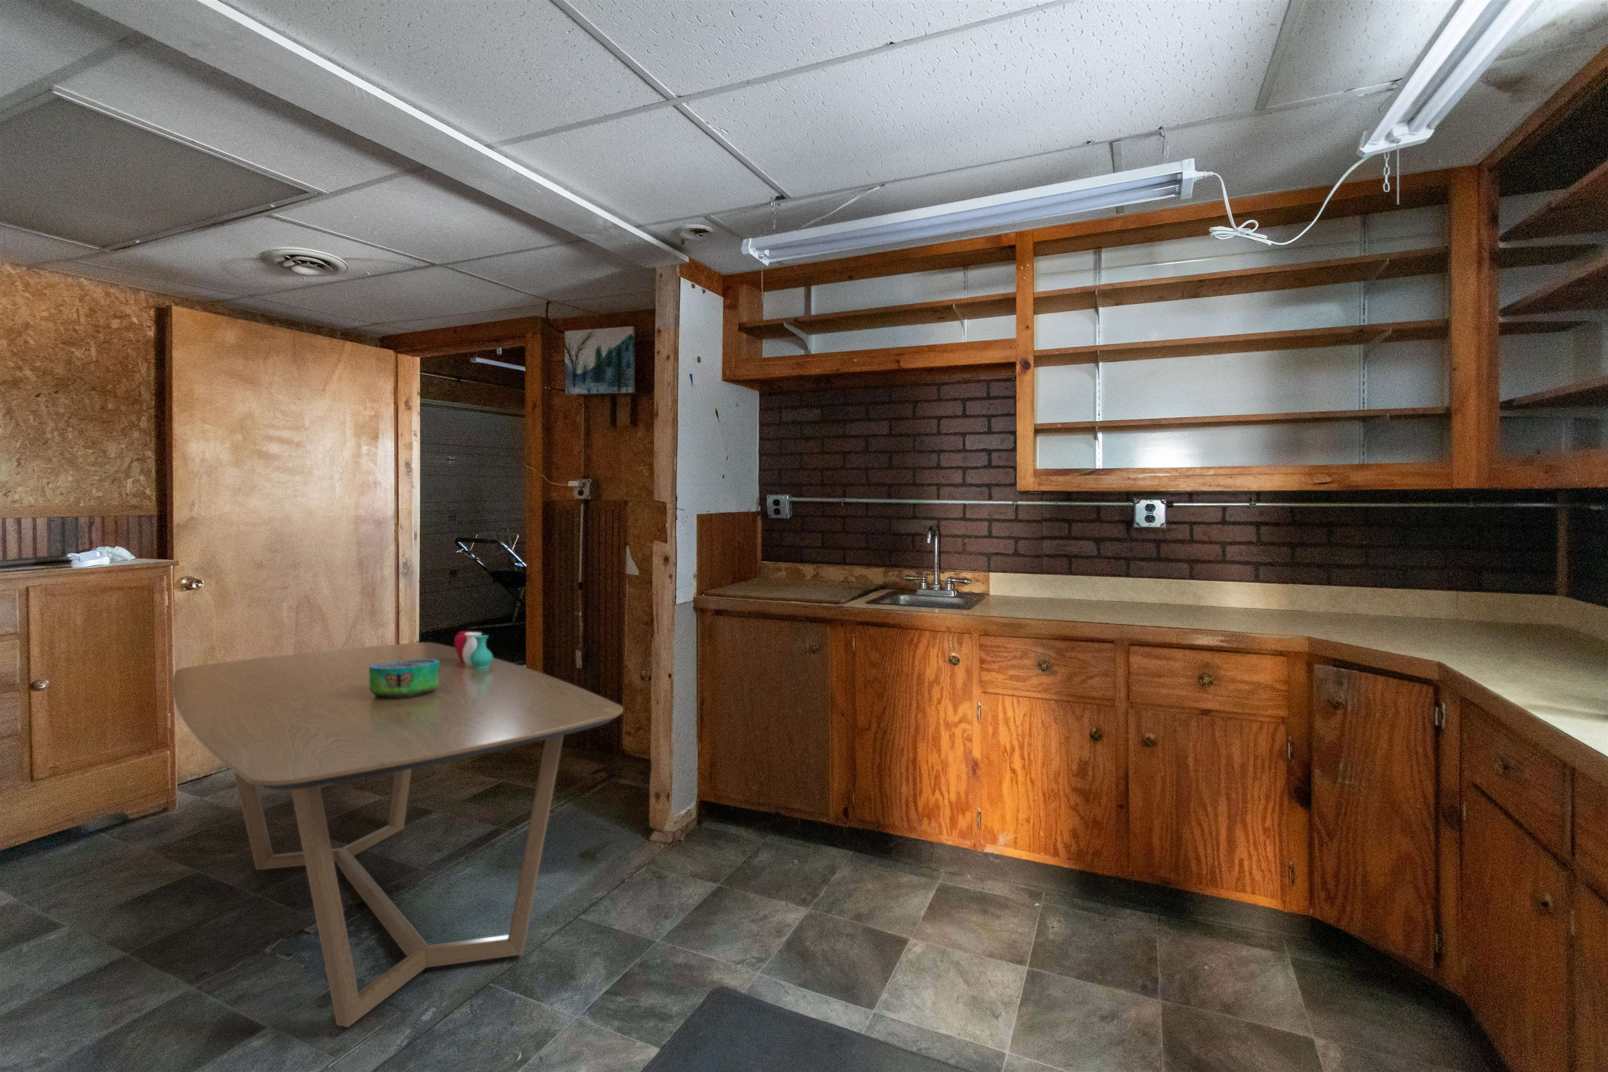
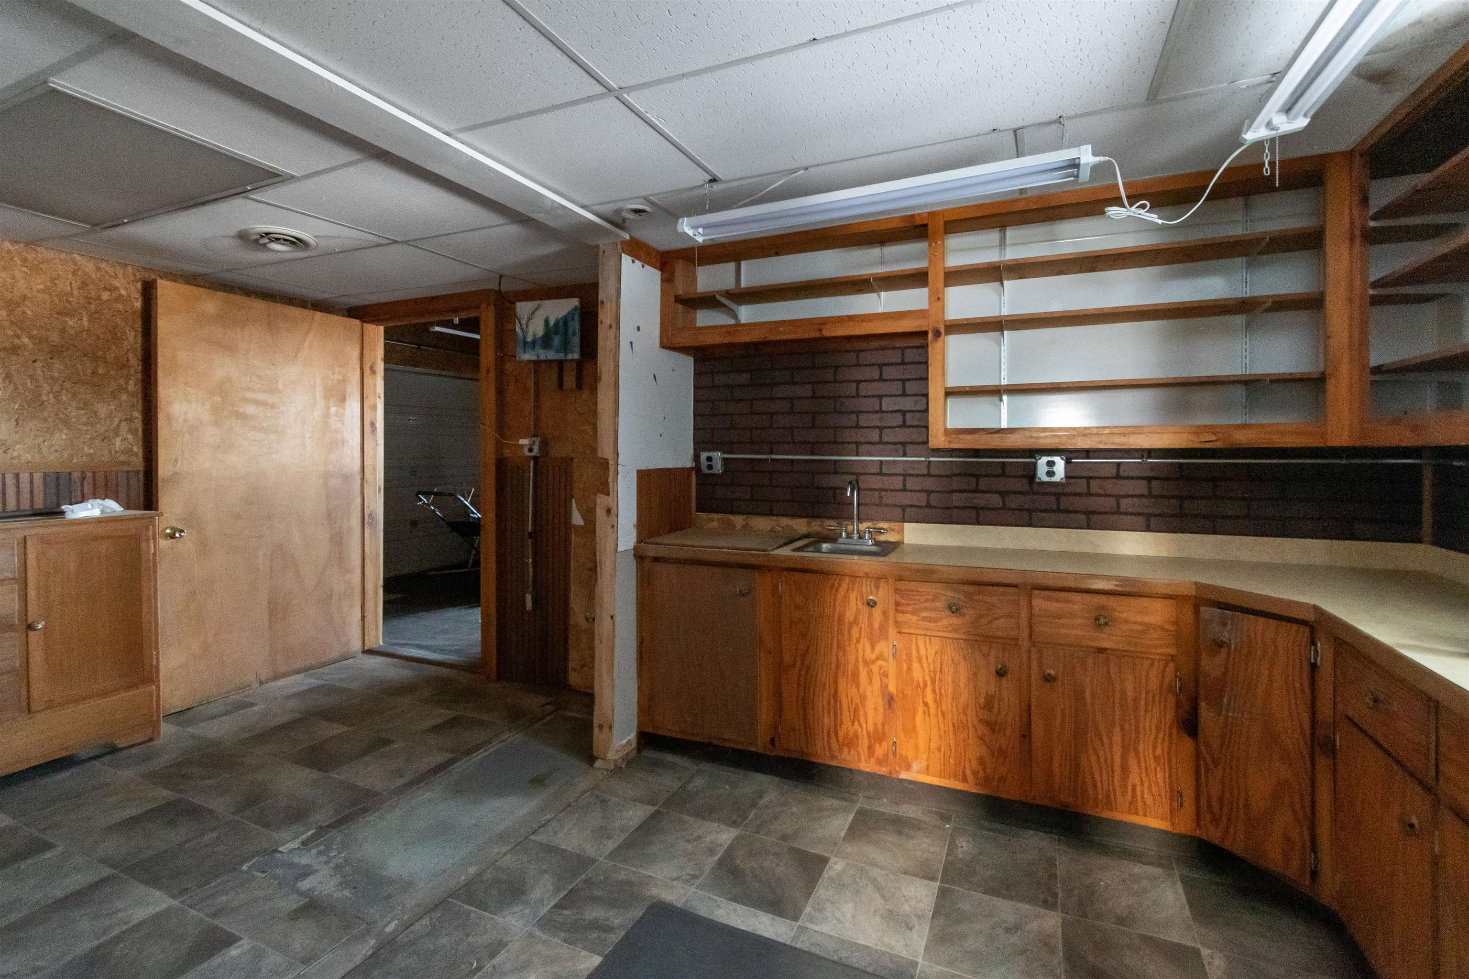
- decorative bowl (406, 677)
- dining table (392, 798)
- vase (474, 648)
